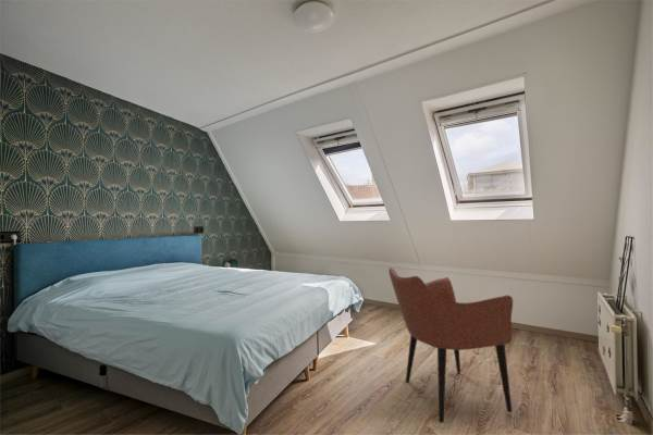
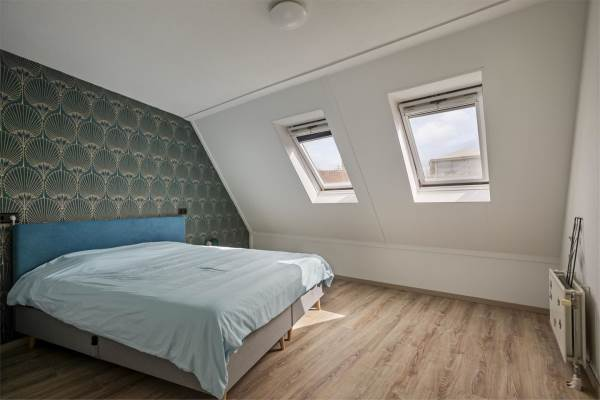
- armchair (441, 331)
